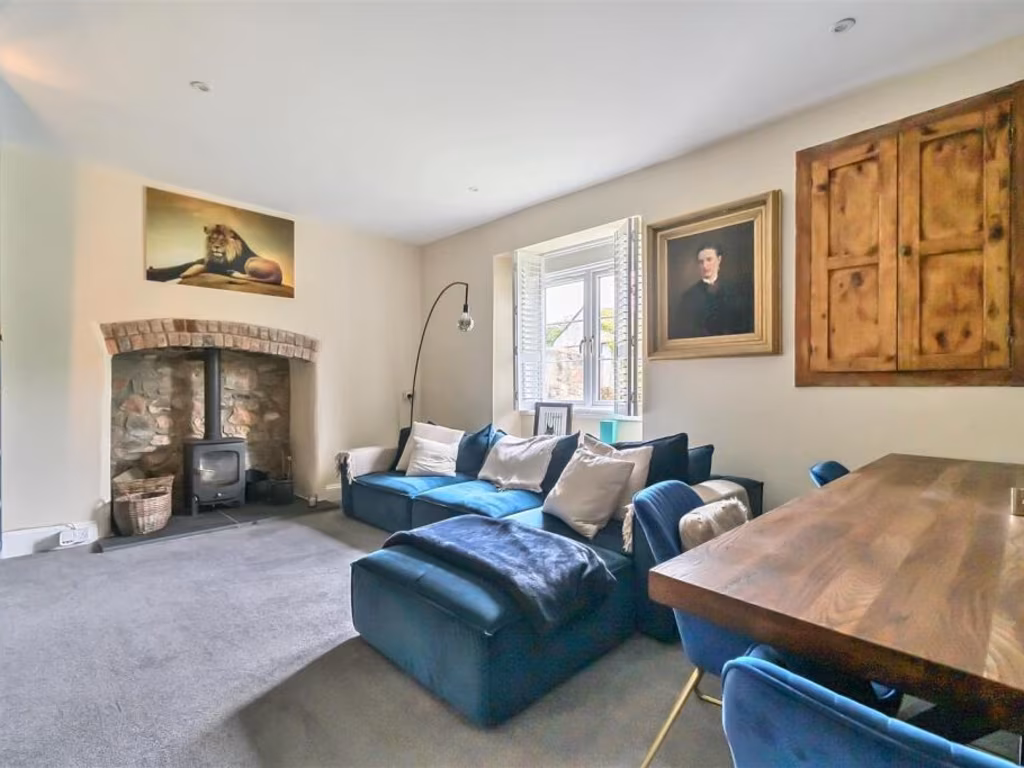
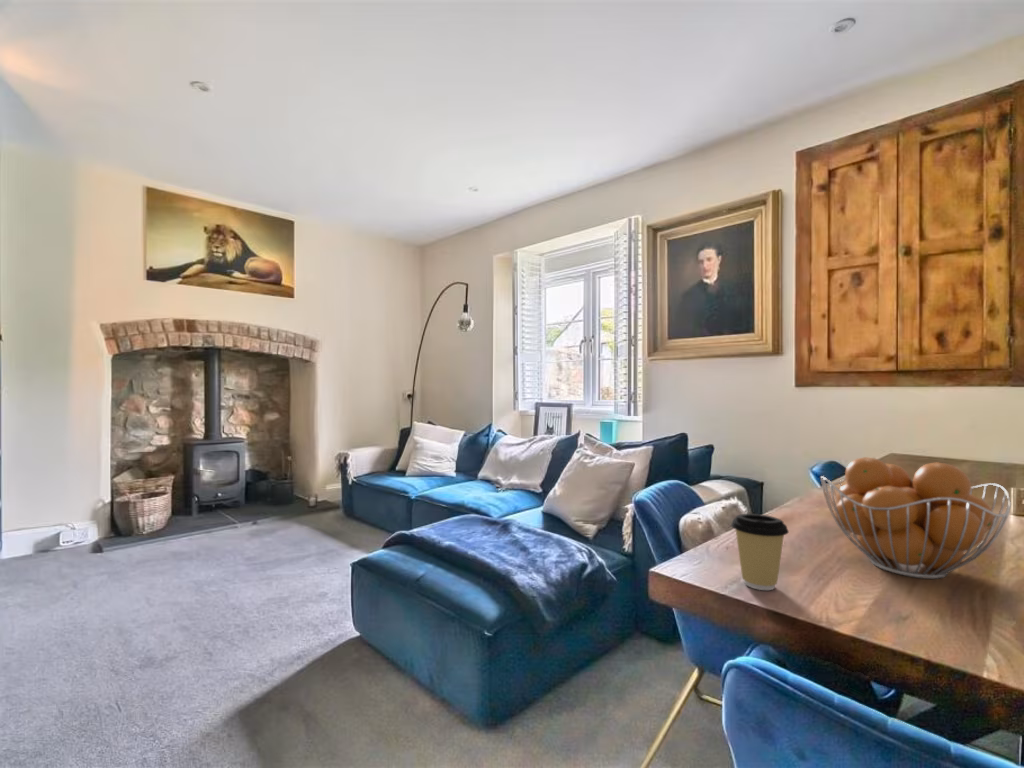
+ coffee cup (759, 550)
+ fruit basket (907, 513)
